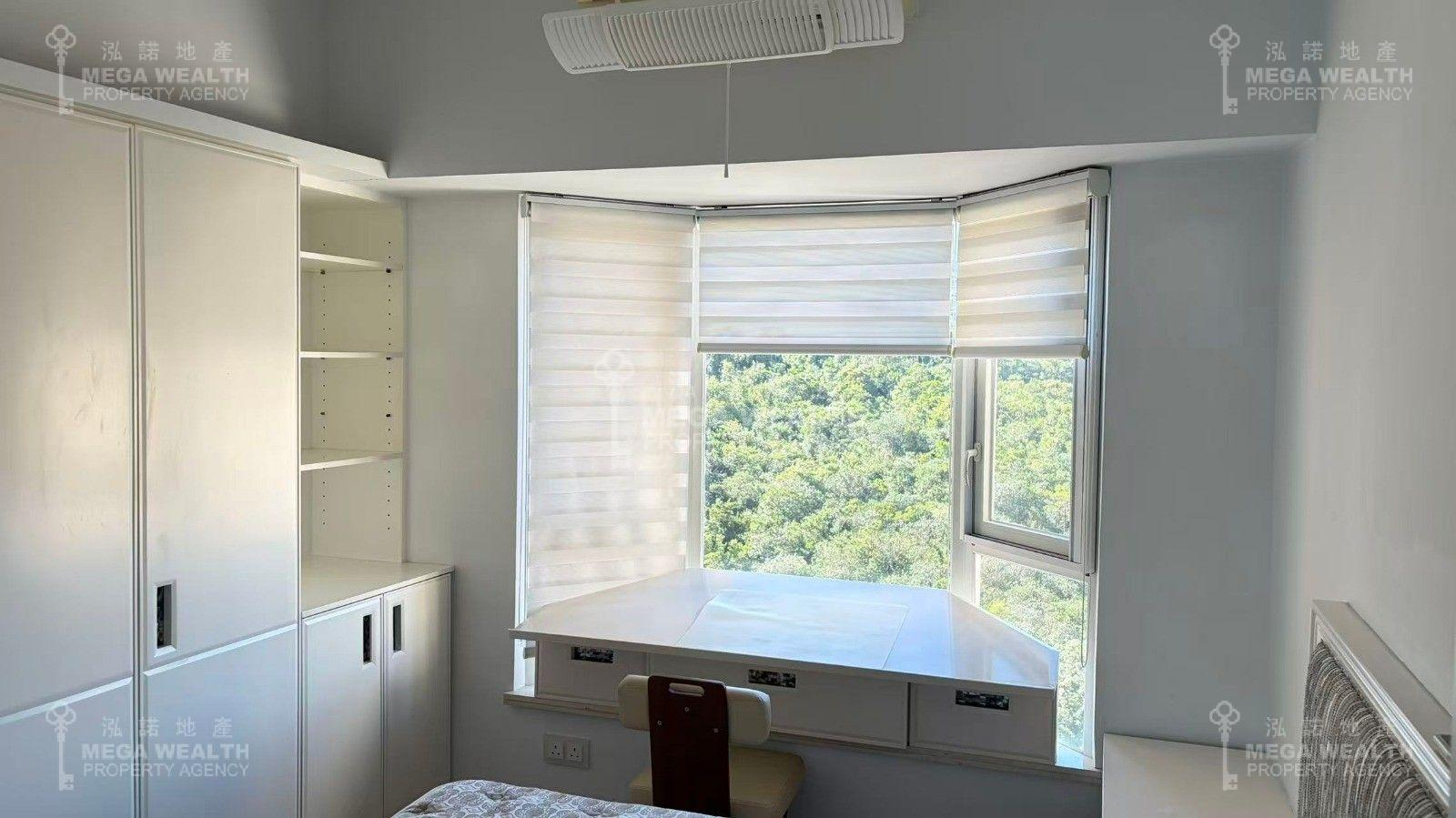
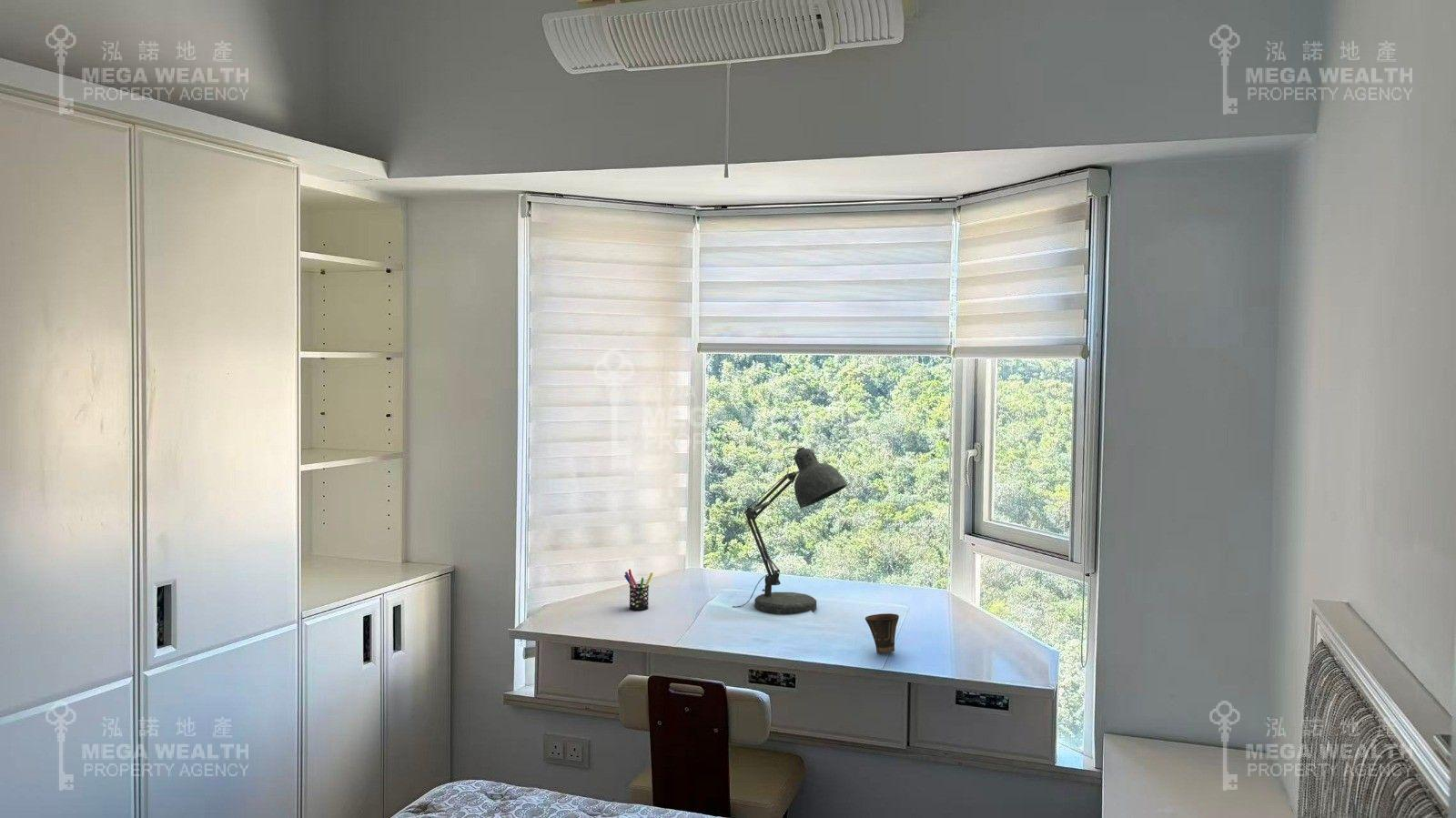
+ desk lamp (800, 507)
+ pen holder (638, 589)
+ cup (881, 632)
